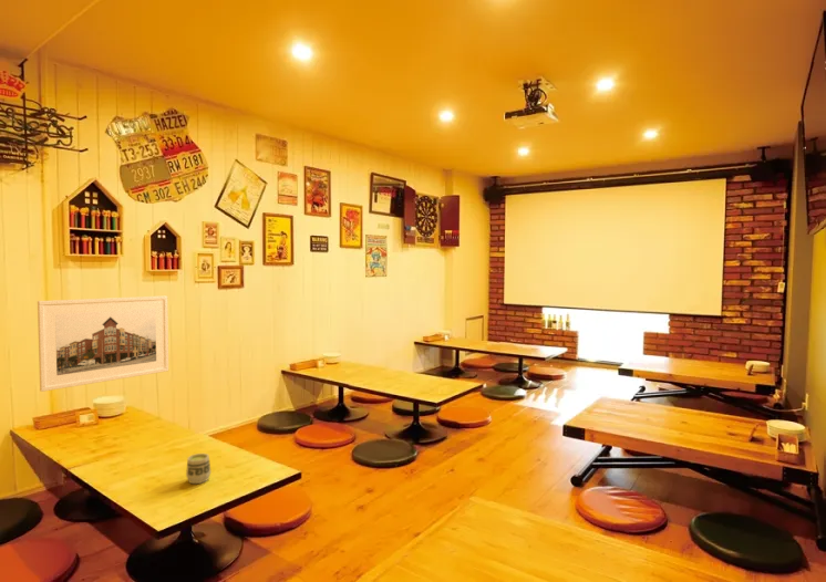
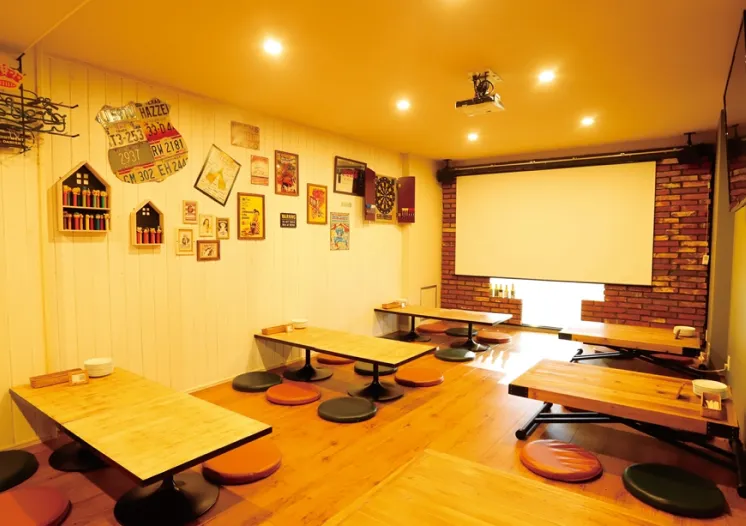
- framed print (109, 339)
- cup (198, 468)
